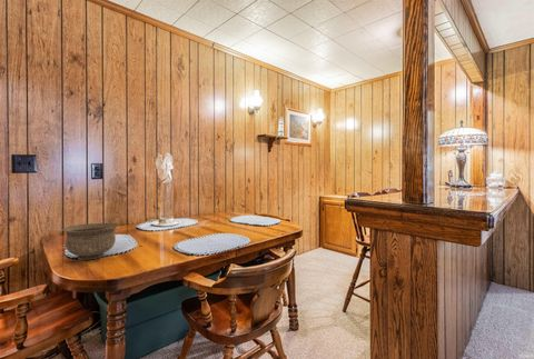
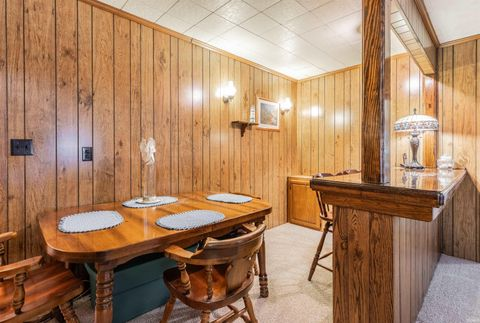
- bowl (91, 241)
